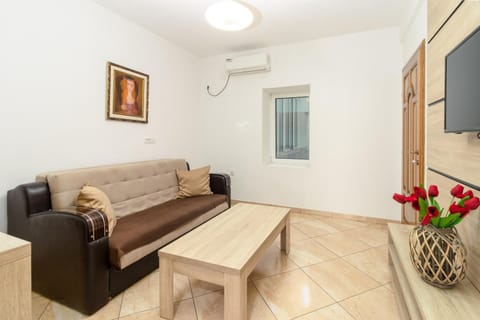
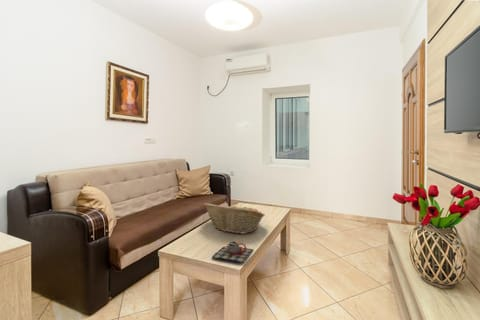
+ fruit basket (233, 214)
+ teapot (233, 247)
